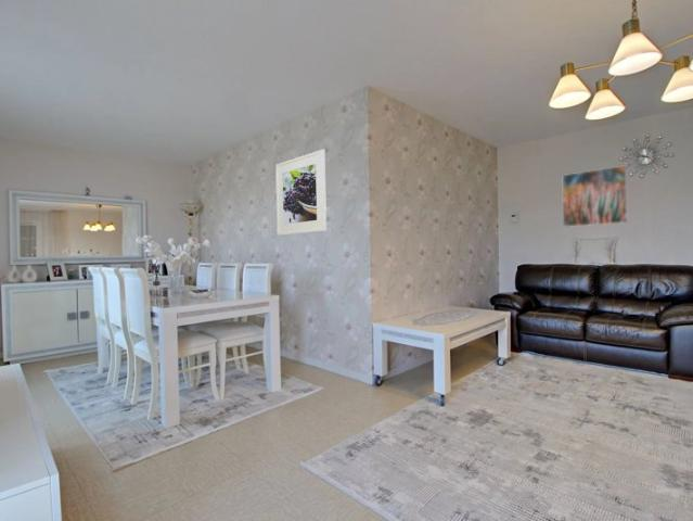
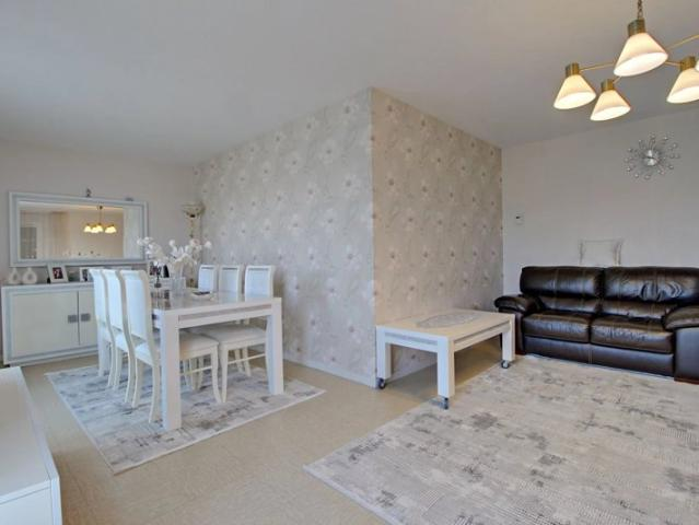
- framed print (593, 198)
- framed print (299, 195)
